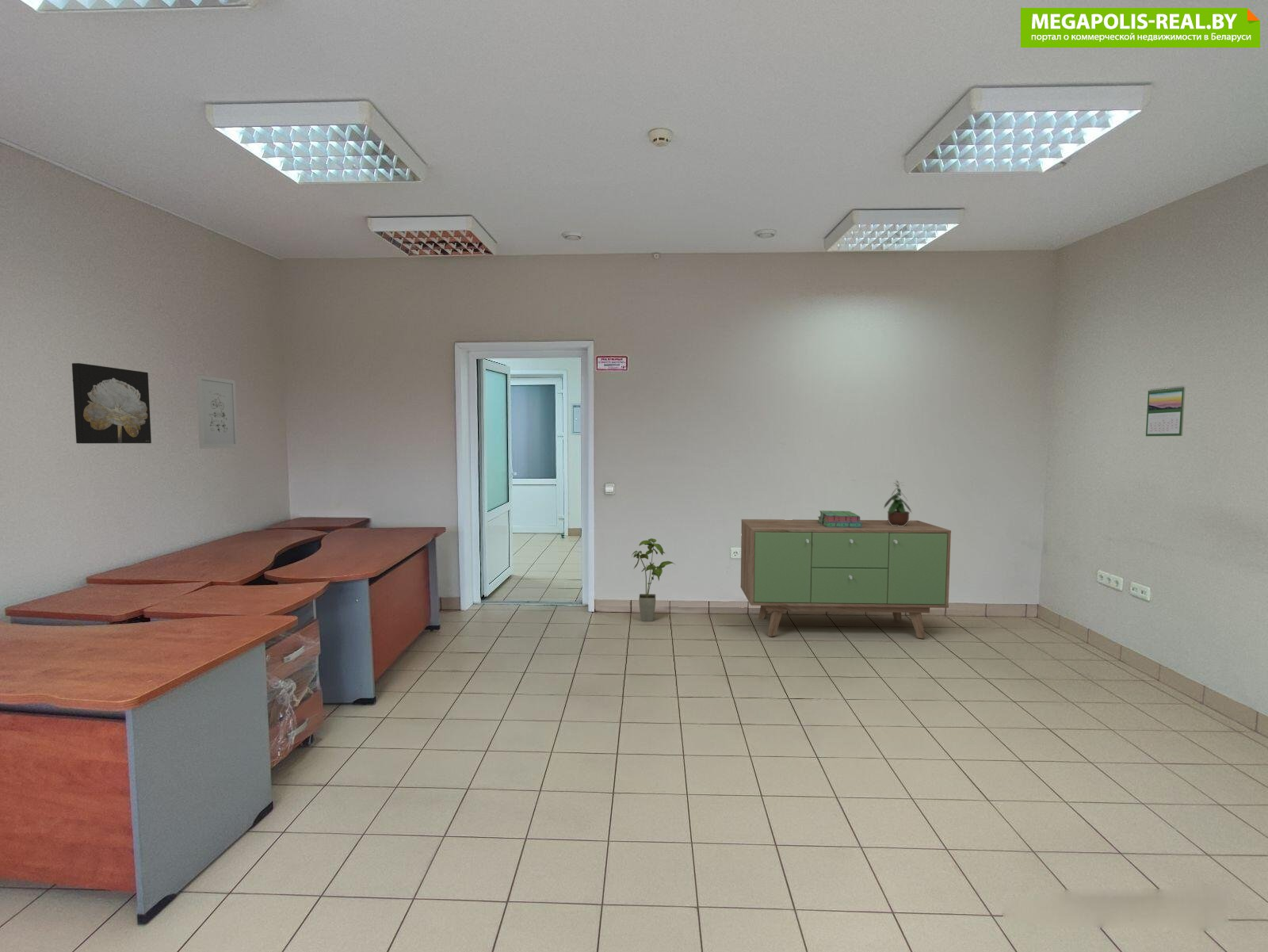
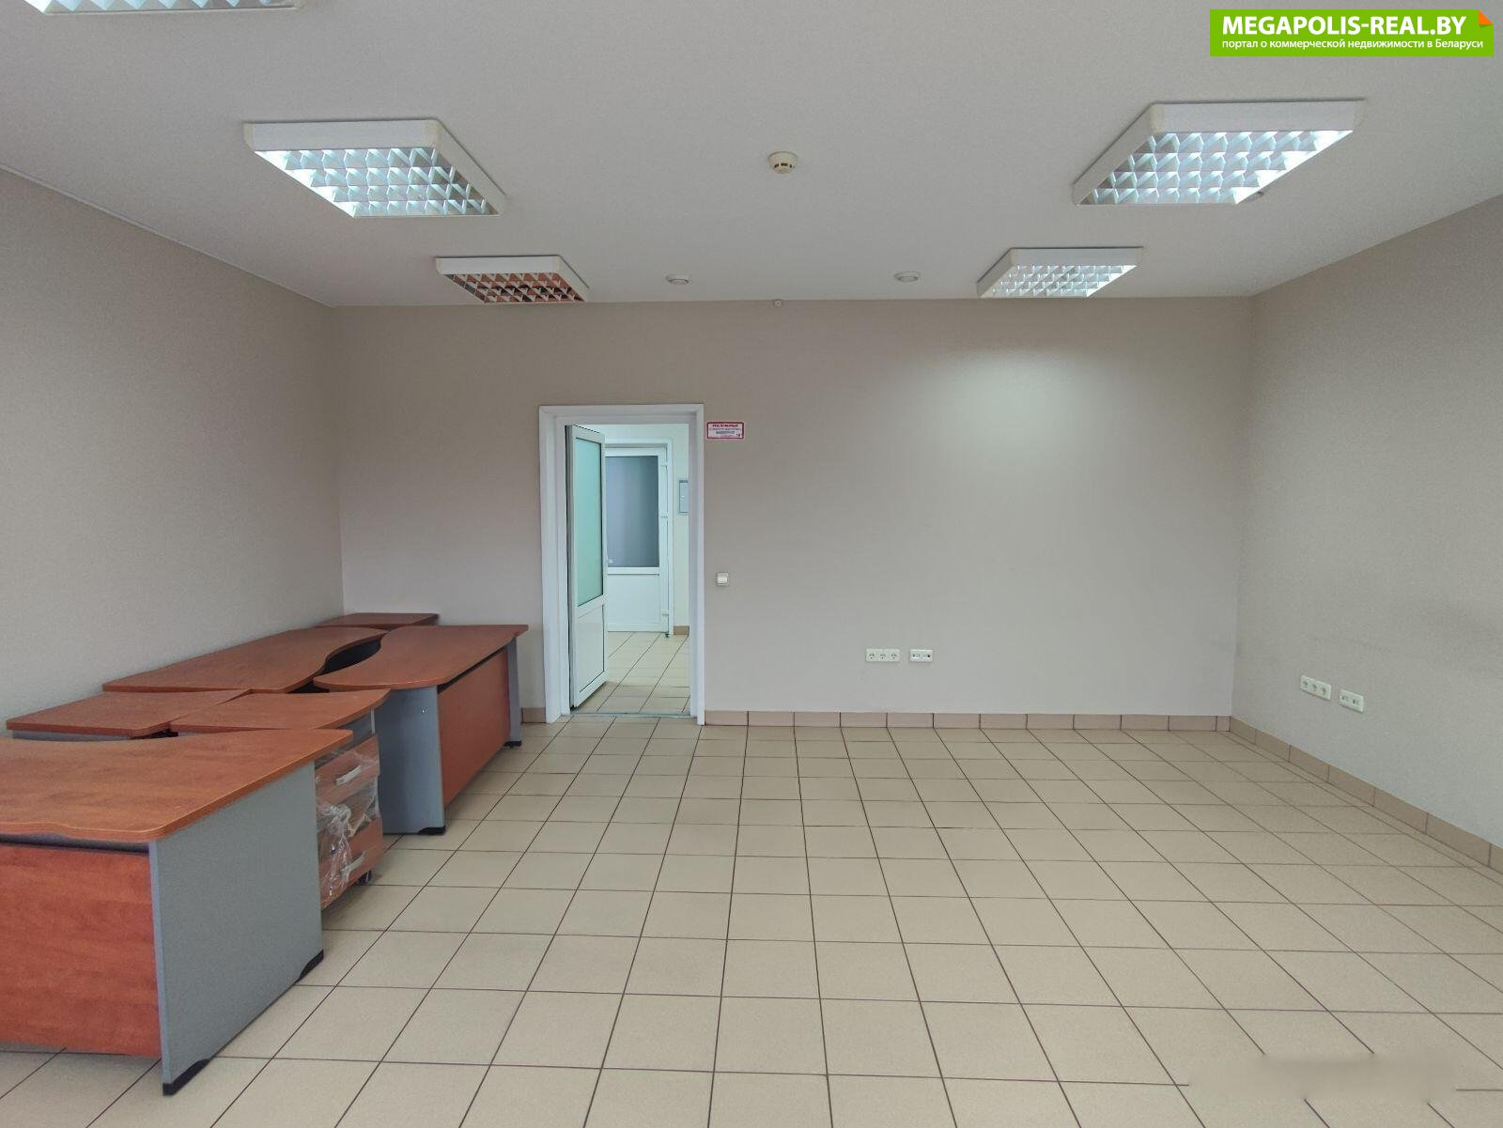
- house plant (653, 579)
- wall art (113, 406)
- potted plant (897, 502)
- stack of books (838, 518)
- sideboard (838, 576)
- calendar (1164, 411)
- wall art (218, 413)
